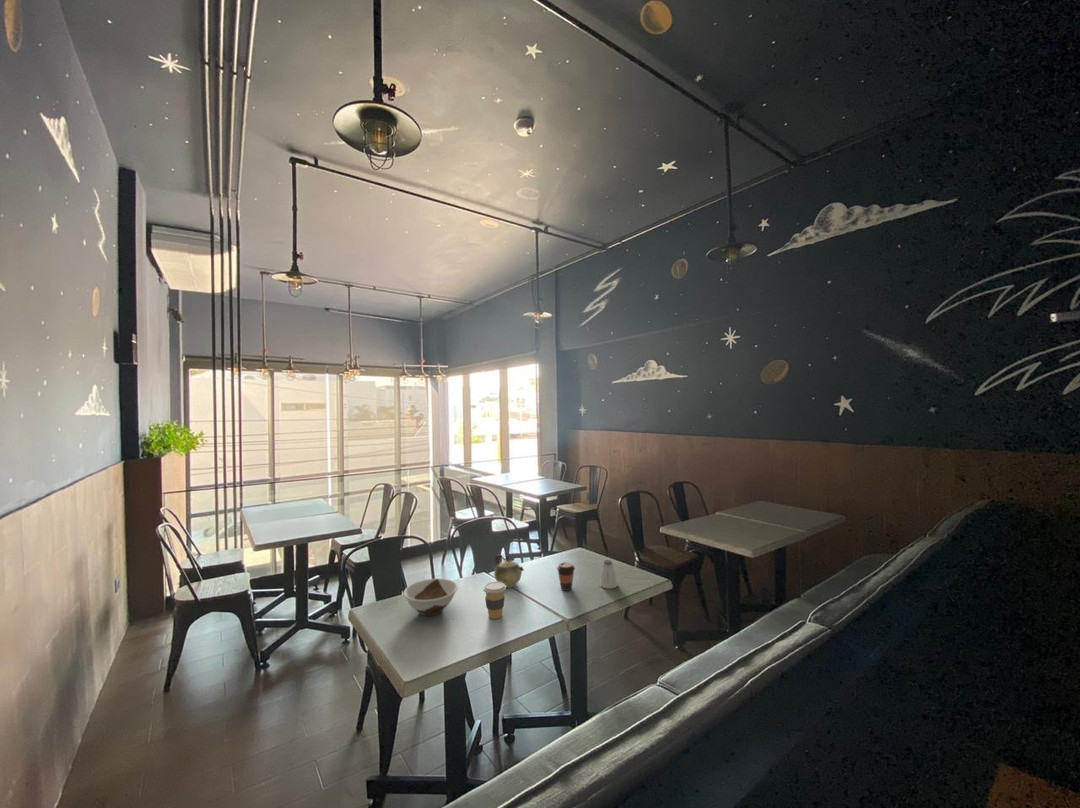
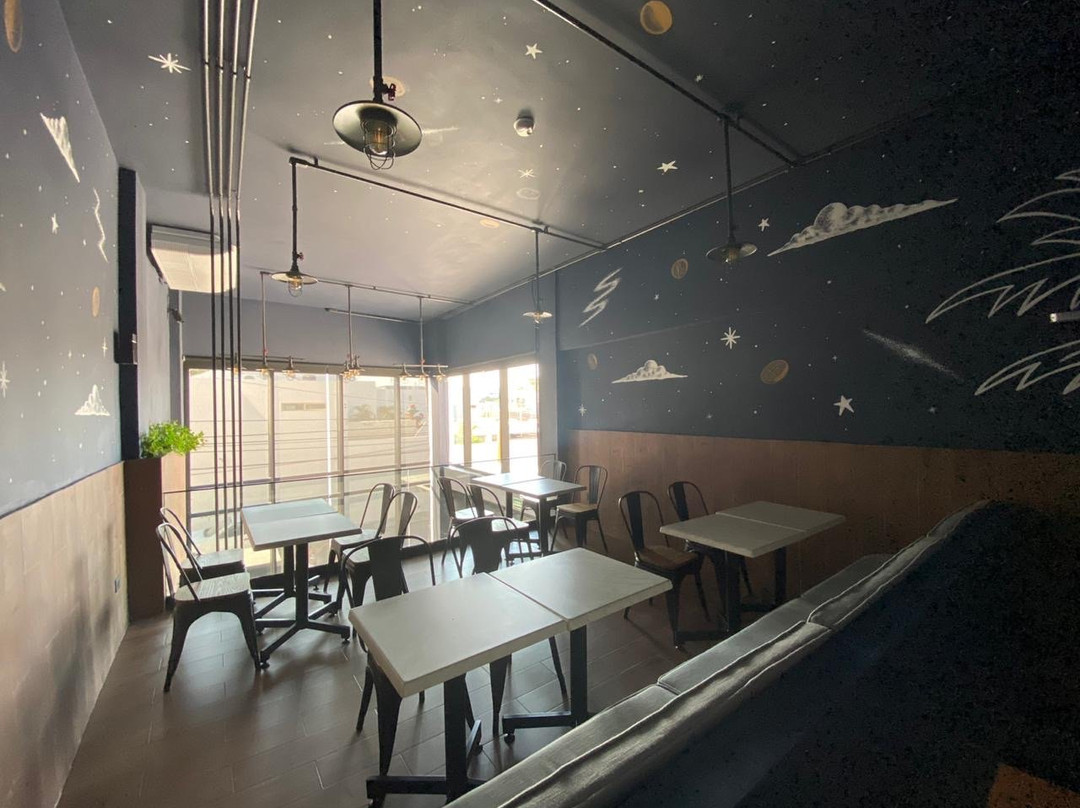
- teapot (509, 570)
- coffee cup (495, 600)
- saltshaker (608, 573)
- bowl (431, 599)
- coffee cup (566, 576)
